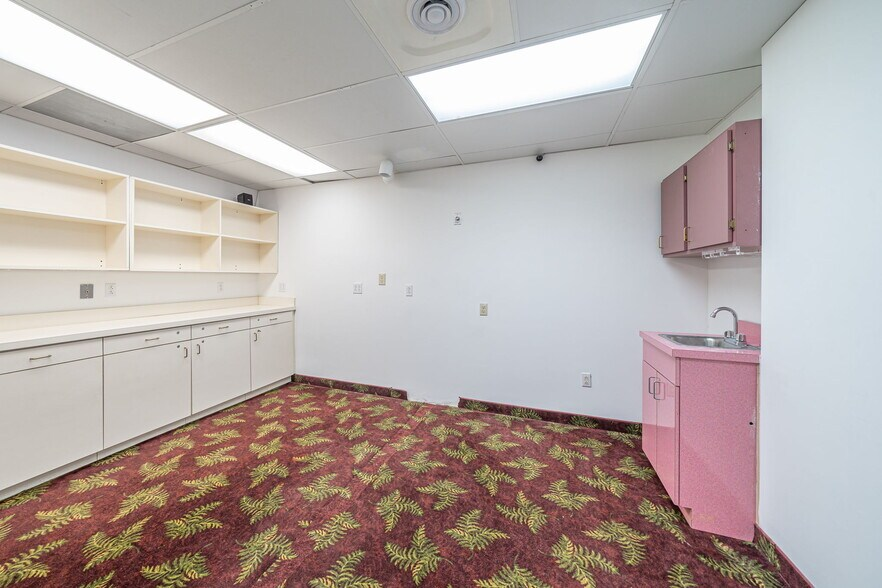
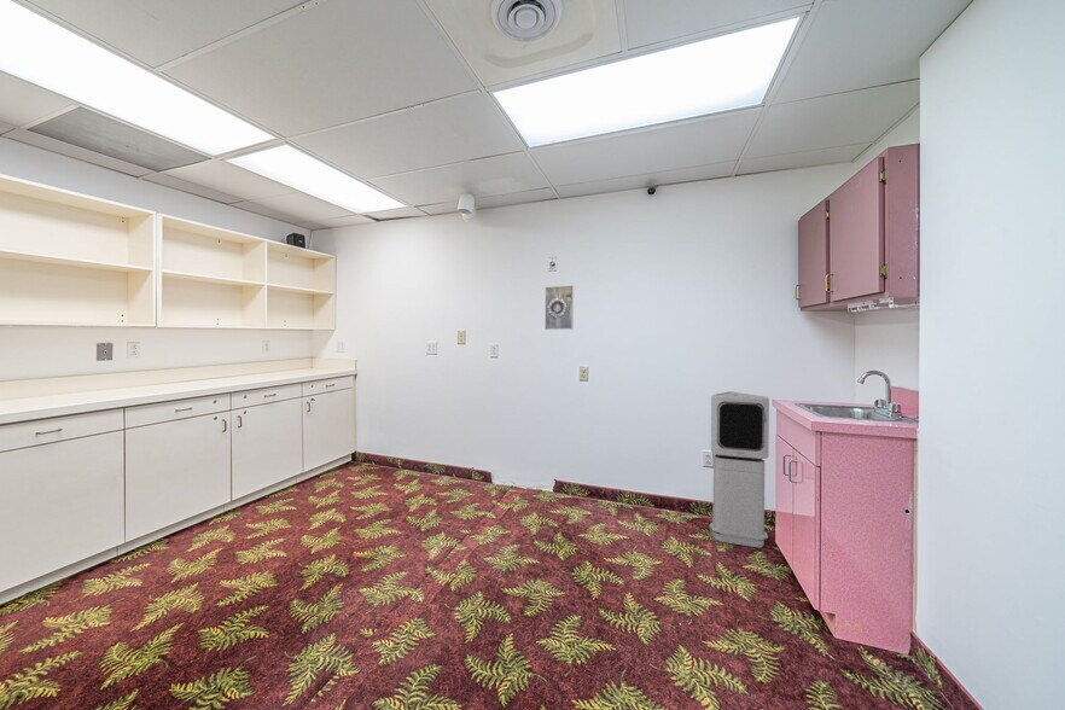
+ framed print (558, 308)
+ air purifier (734, 464)
